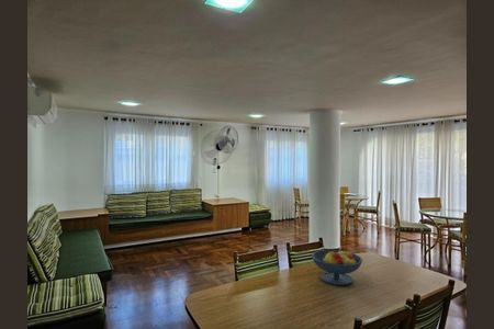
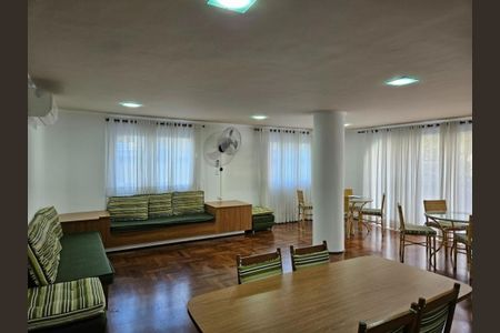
- fruit bowl (336, 263)
